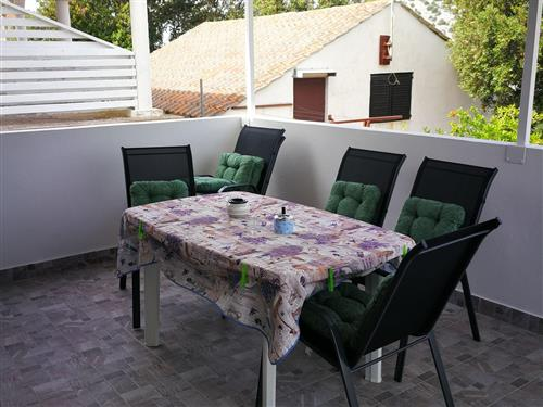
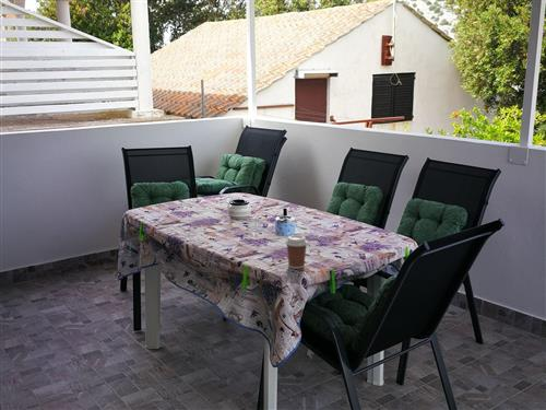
+ coffee cup (296, 251)
